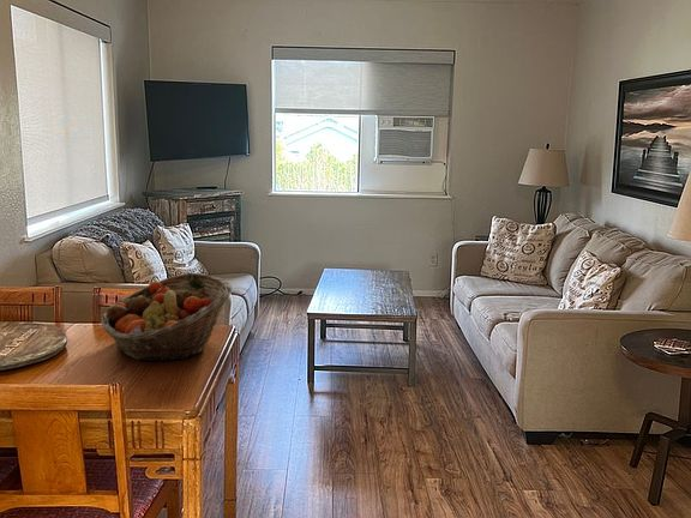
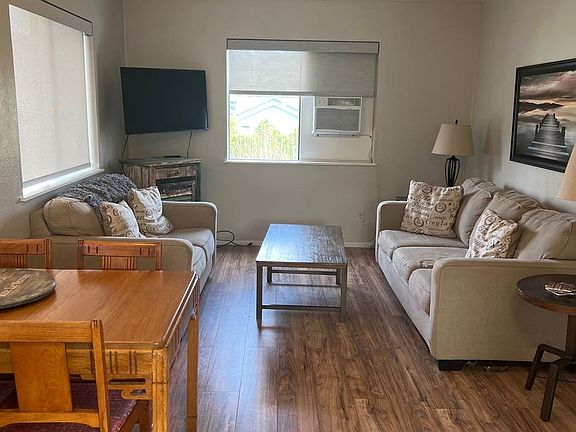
- fruit basket (167, 314)
